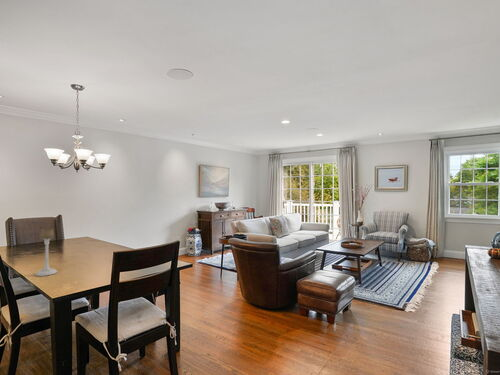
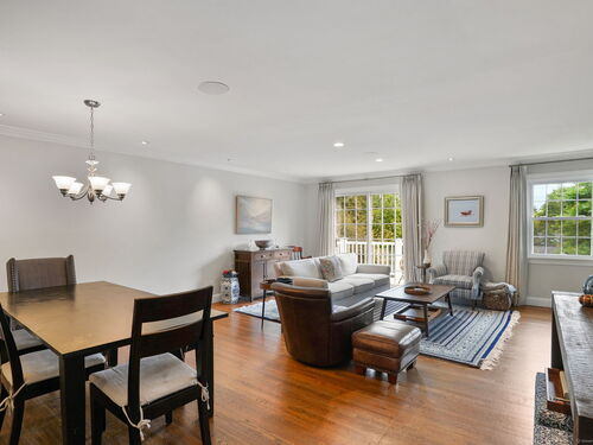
- candle holder (46, 251)
